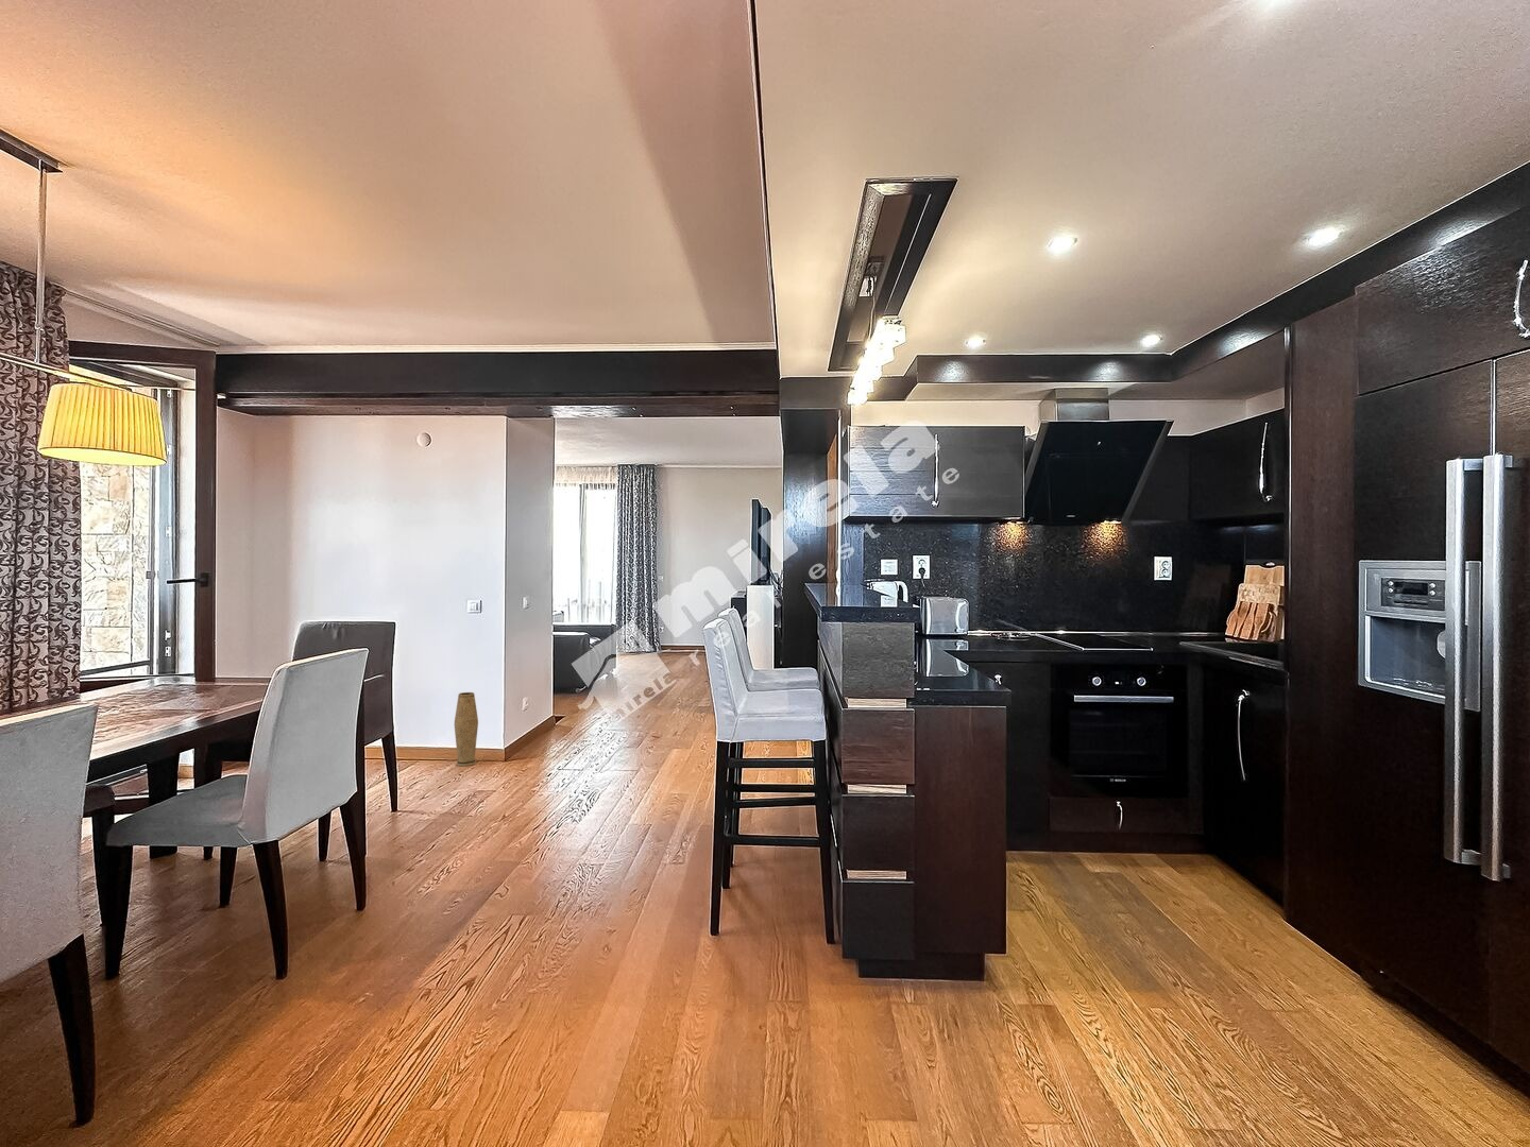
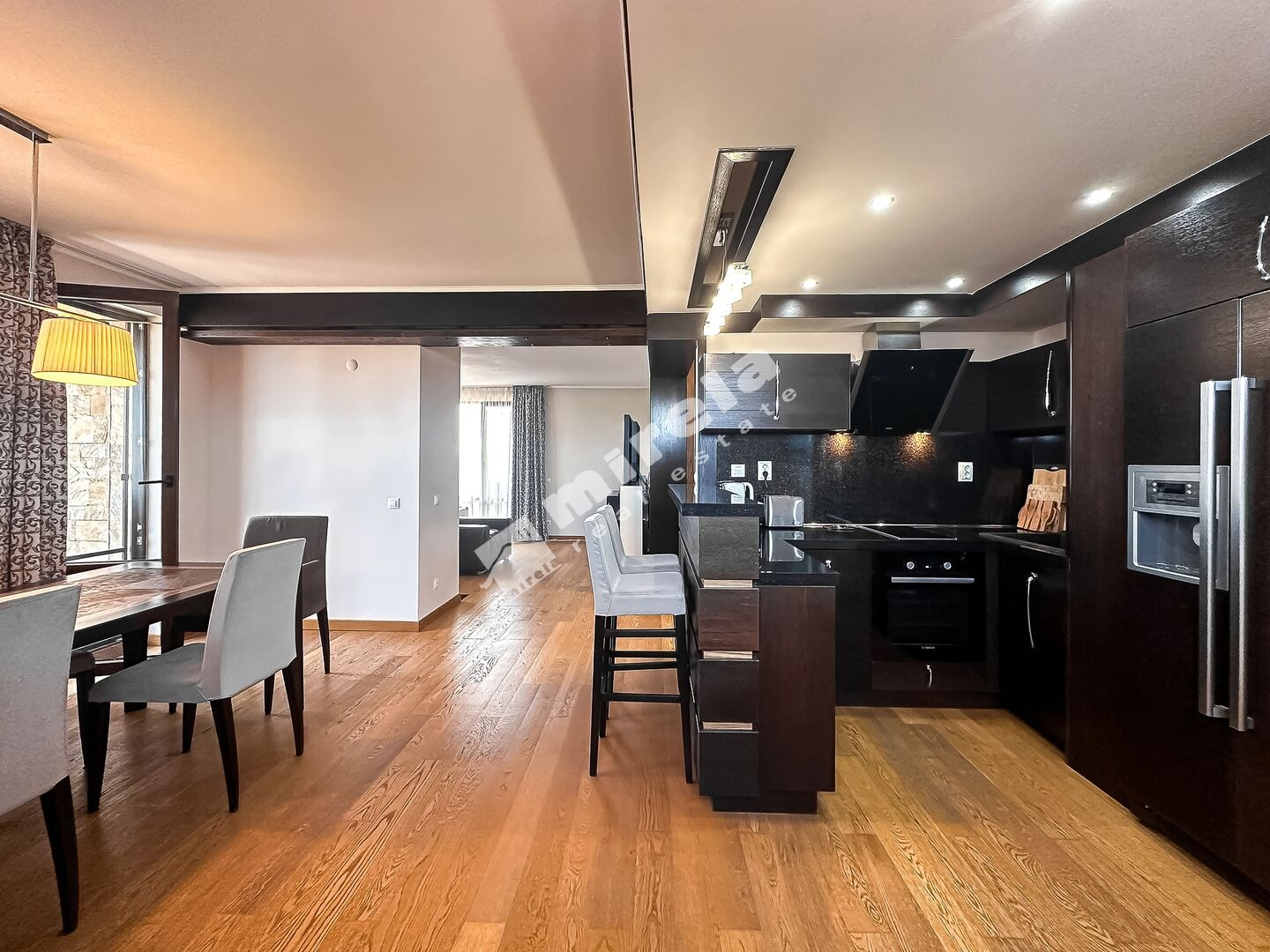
- vase (465, 728)
